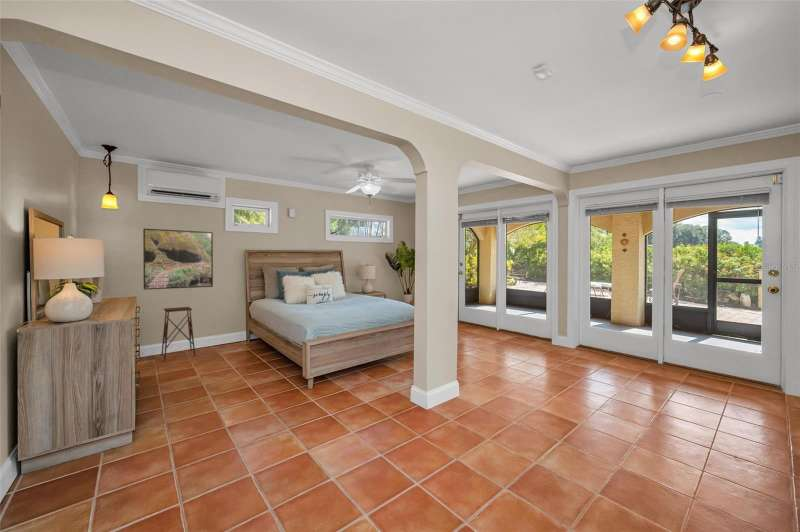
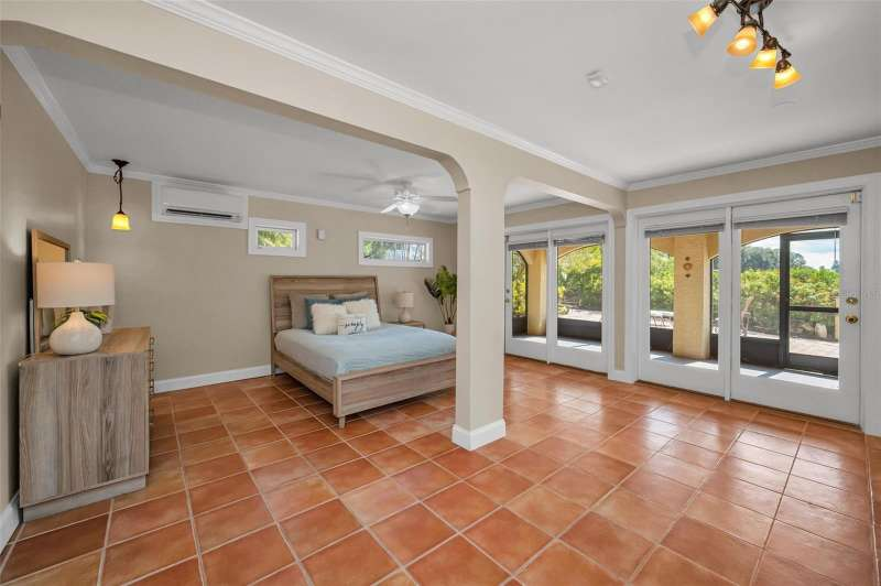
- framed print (180, 259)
- side table (178, 332)
